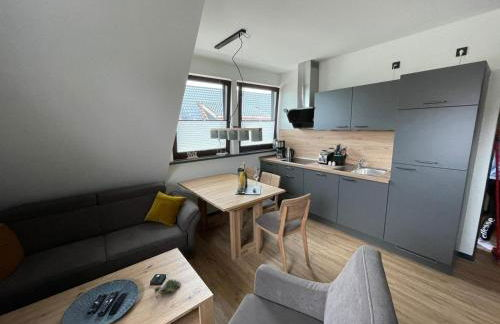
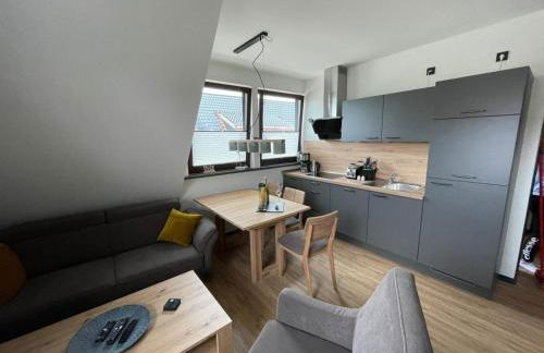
- succulent plant (170, 283)
